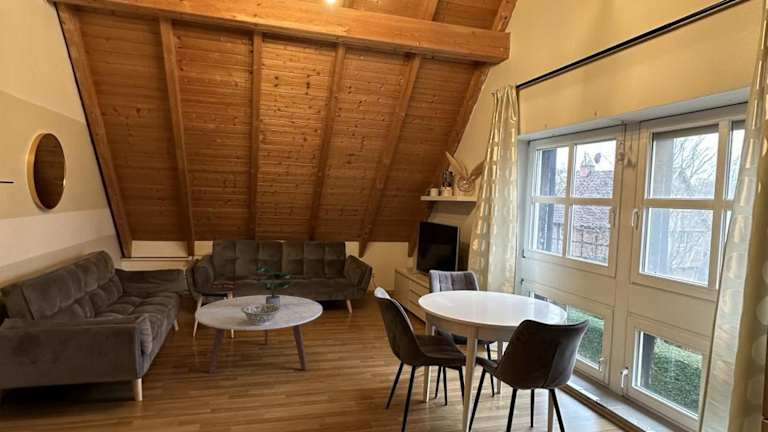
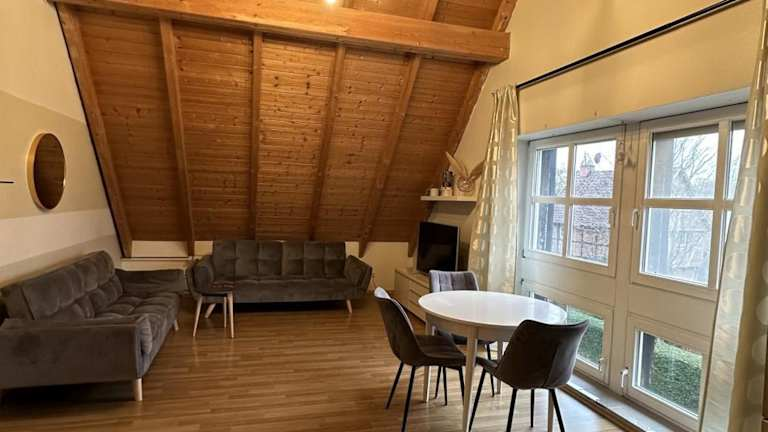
- coffee table (265, 335)
- potted plant (273, 287)
- decorative bowl (261, 315)
